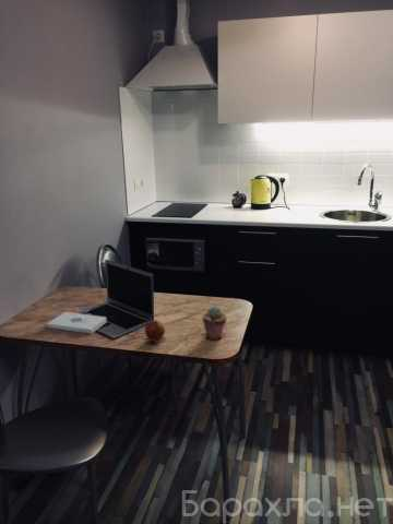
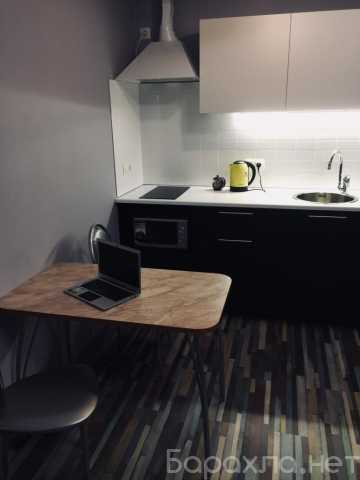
- apple (155, 330)
- notepad (78, 322)
- potted succulent (214, 321)
